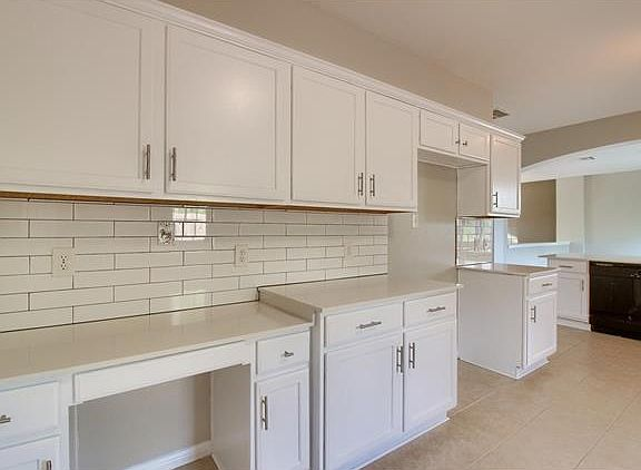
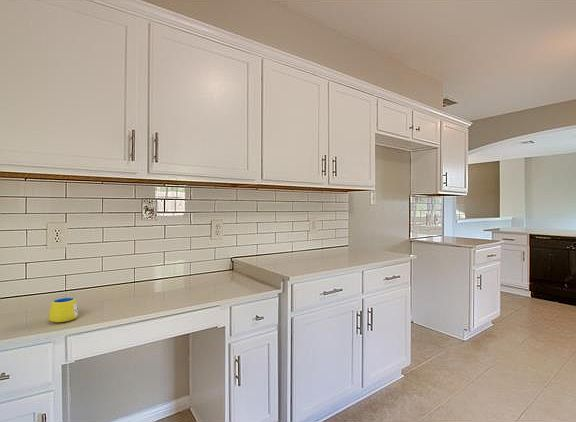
+ mug (63, 308)
